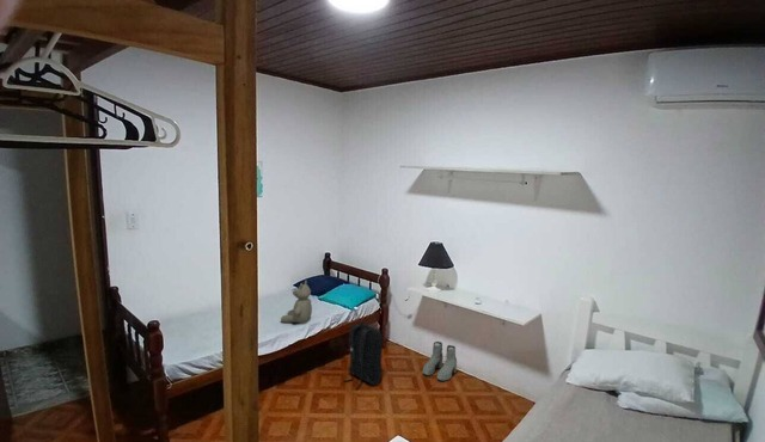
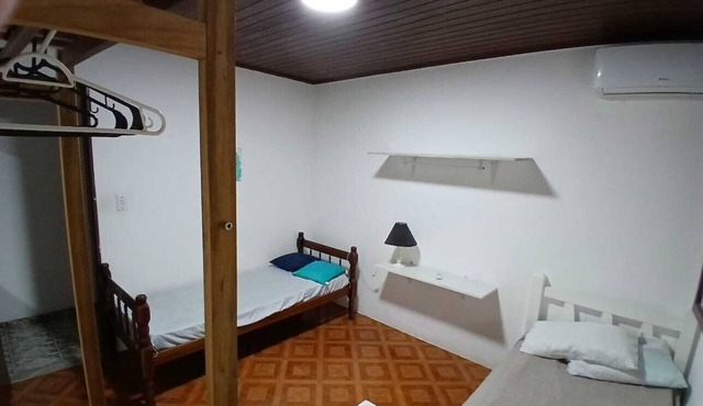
- backpack (361, 351)
- boots (440, 360)
- teddy bear (296, 300)
